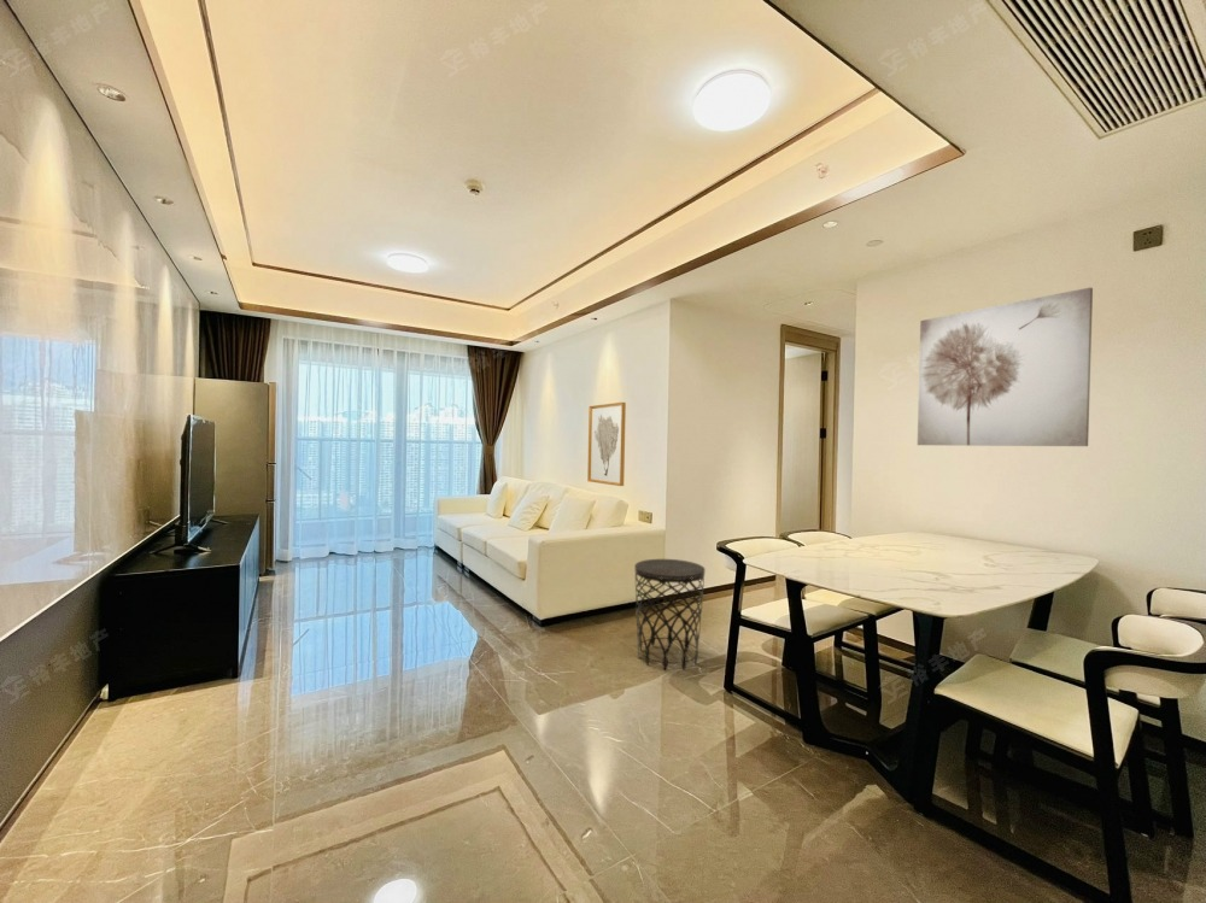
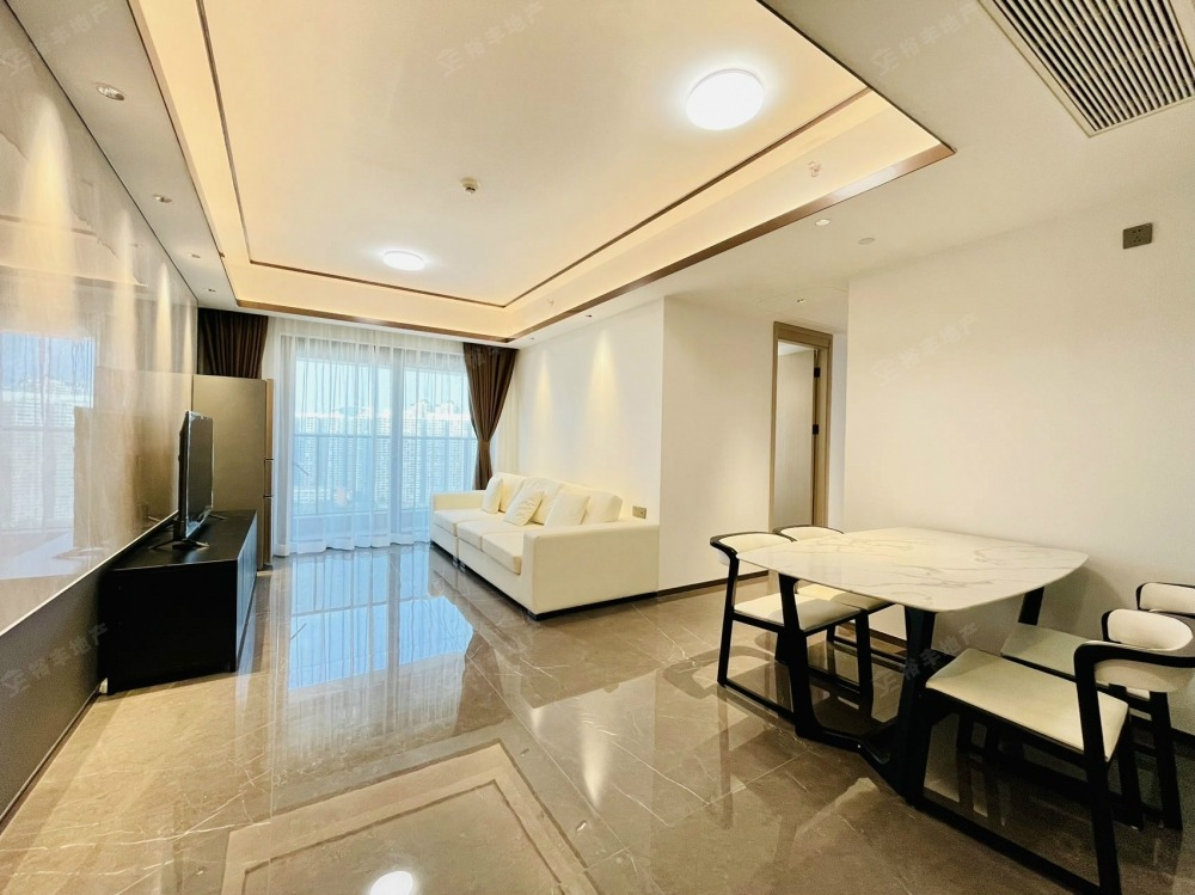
- wall art (605, 444)
- side table (669, 610)
- wall art (994, 375)
